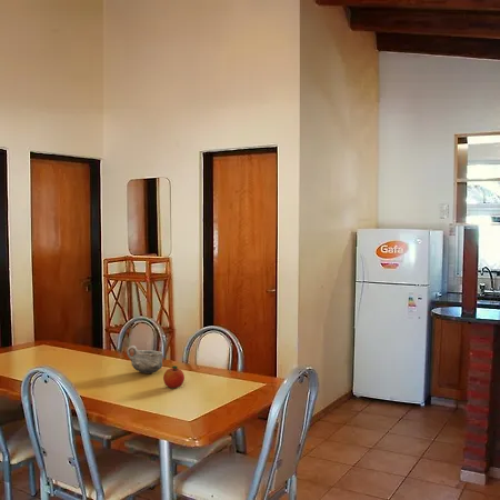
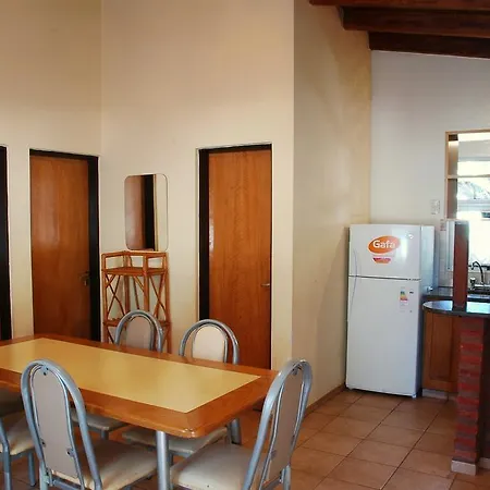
- fruit (173, 376)
- bowl (144, 359)
